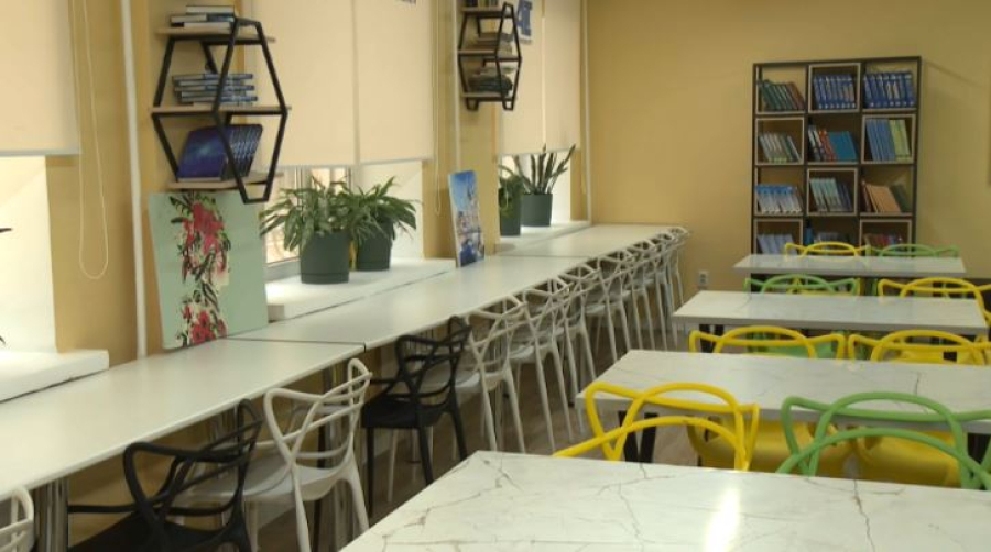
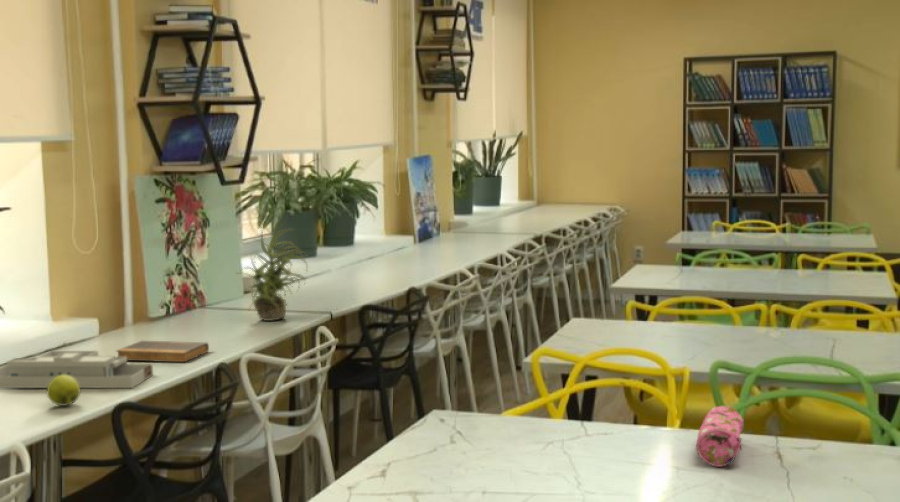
+ book (163, 351)
+ desk organizer (67, 367)
+ apple (63, 390)
+ potted plant (276, 273)
+ pencil case (720, 434)
